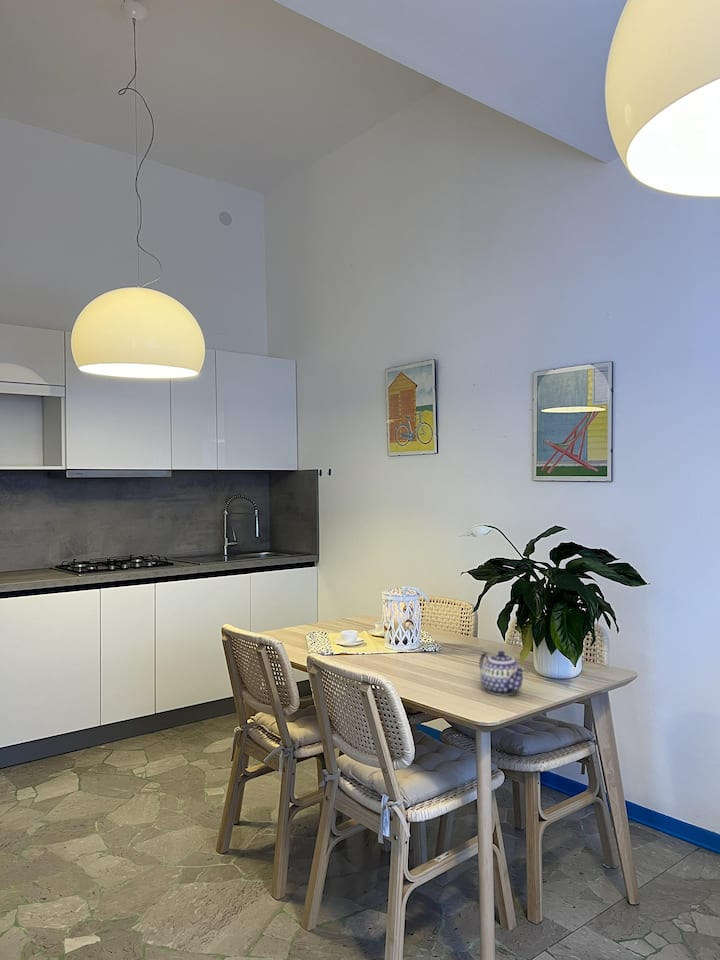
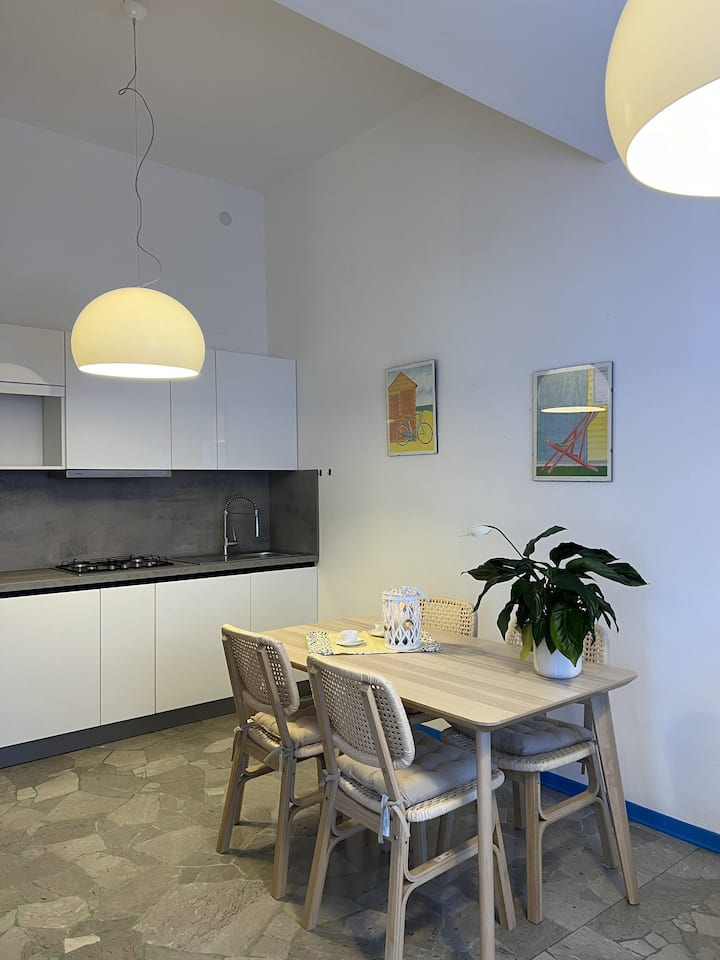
- teapot (501, 671)
